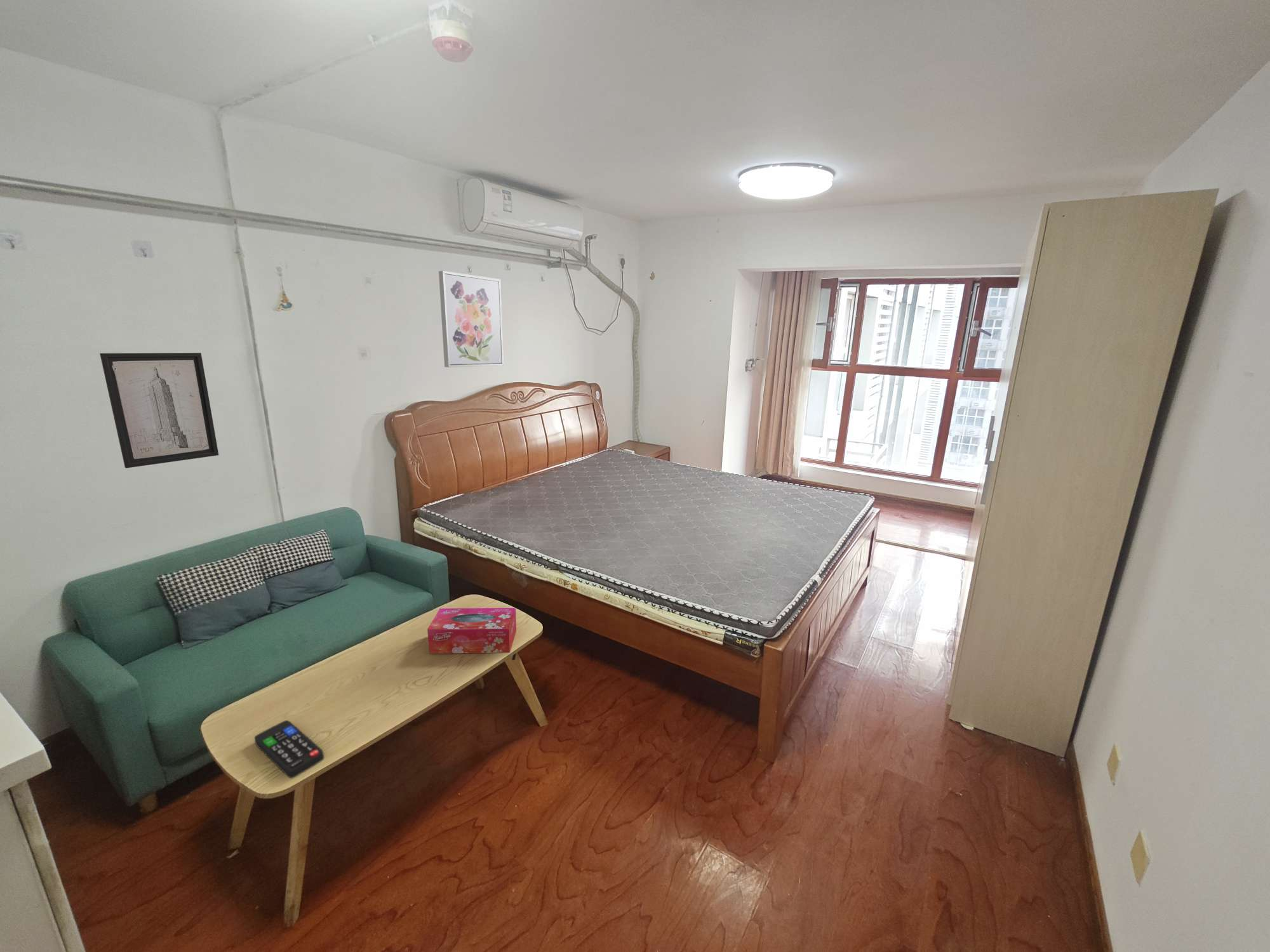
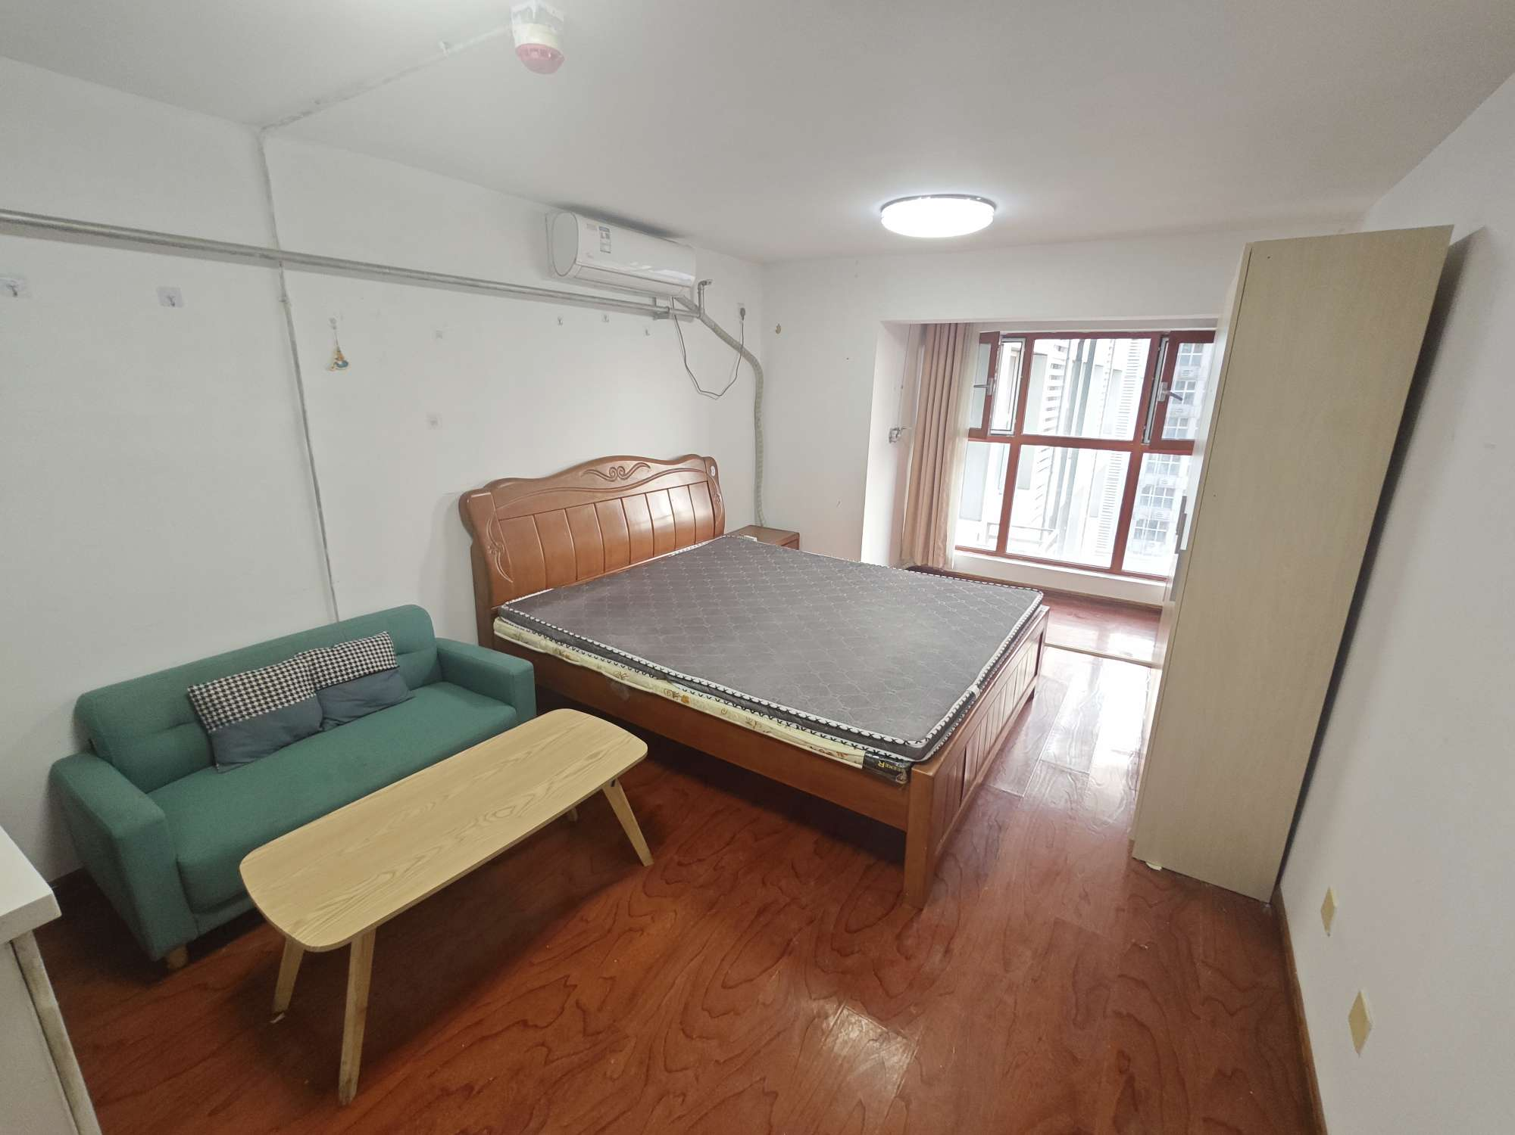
- wall art (164, 408)
- tissue box (474, 630)
- remote control (288, 746)
- wall art (473, 321)
